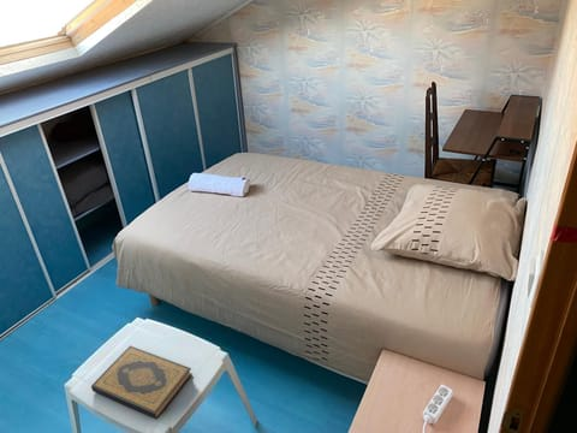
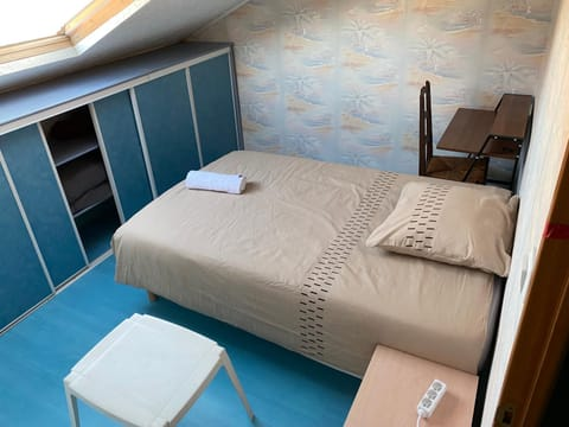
- hardback book (142, 380)
